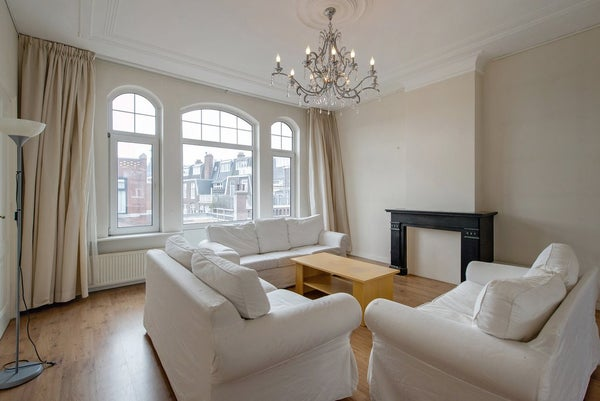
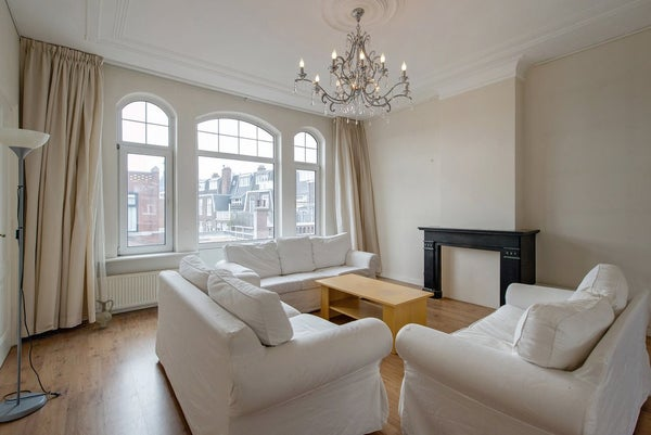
+ ceramic jug (104, 312)
